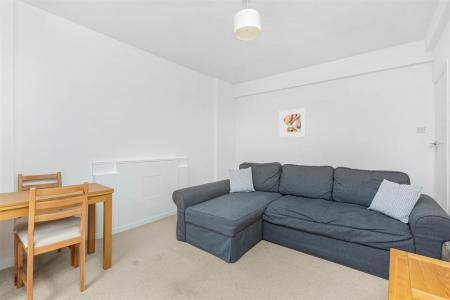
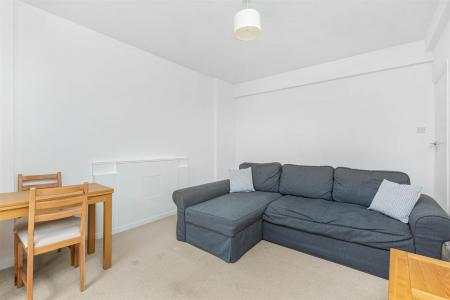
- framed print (292, 123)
